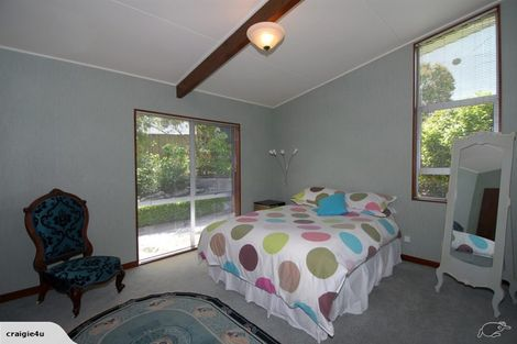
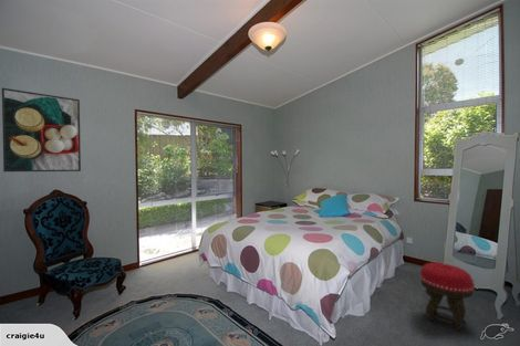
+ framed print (44, 133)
+ stool (445, 293)
